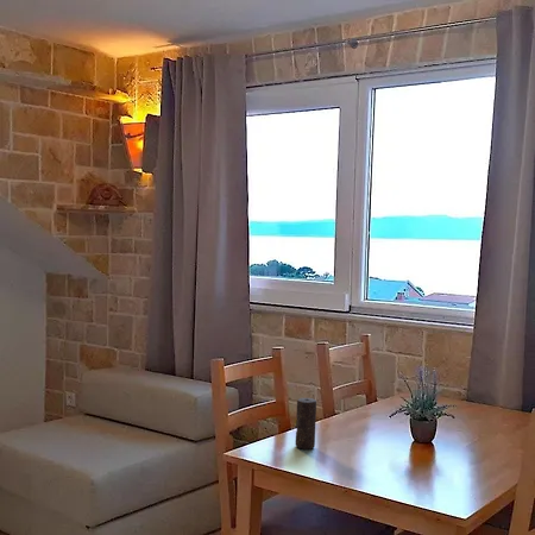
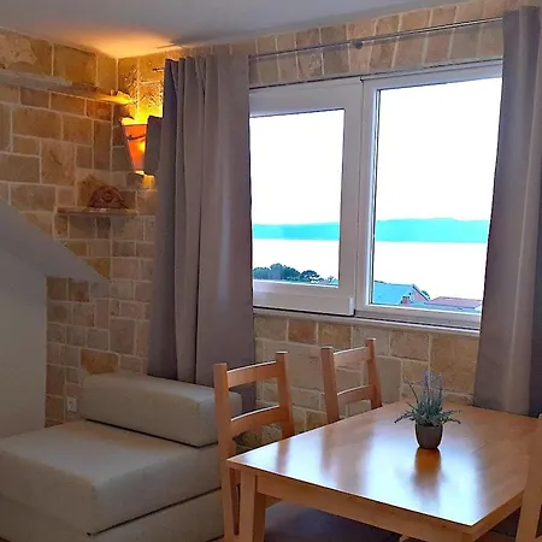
- candle (306, 422)
